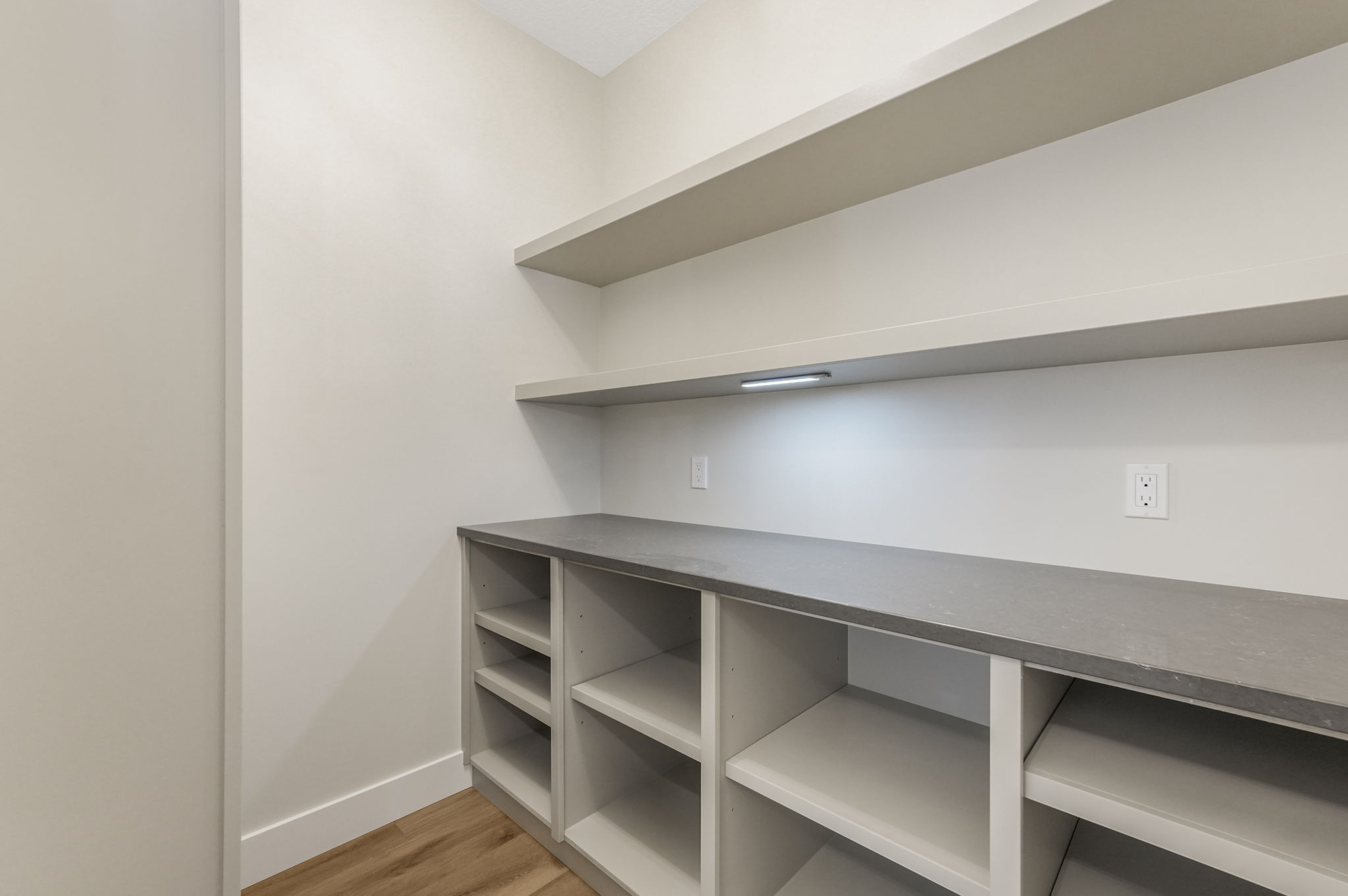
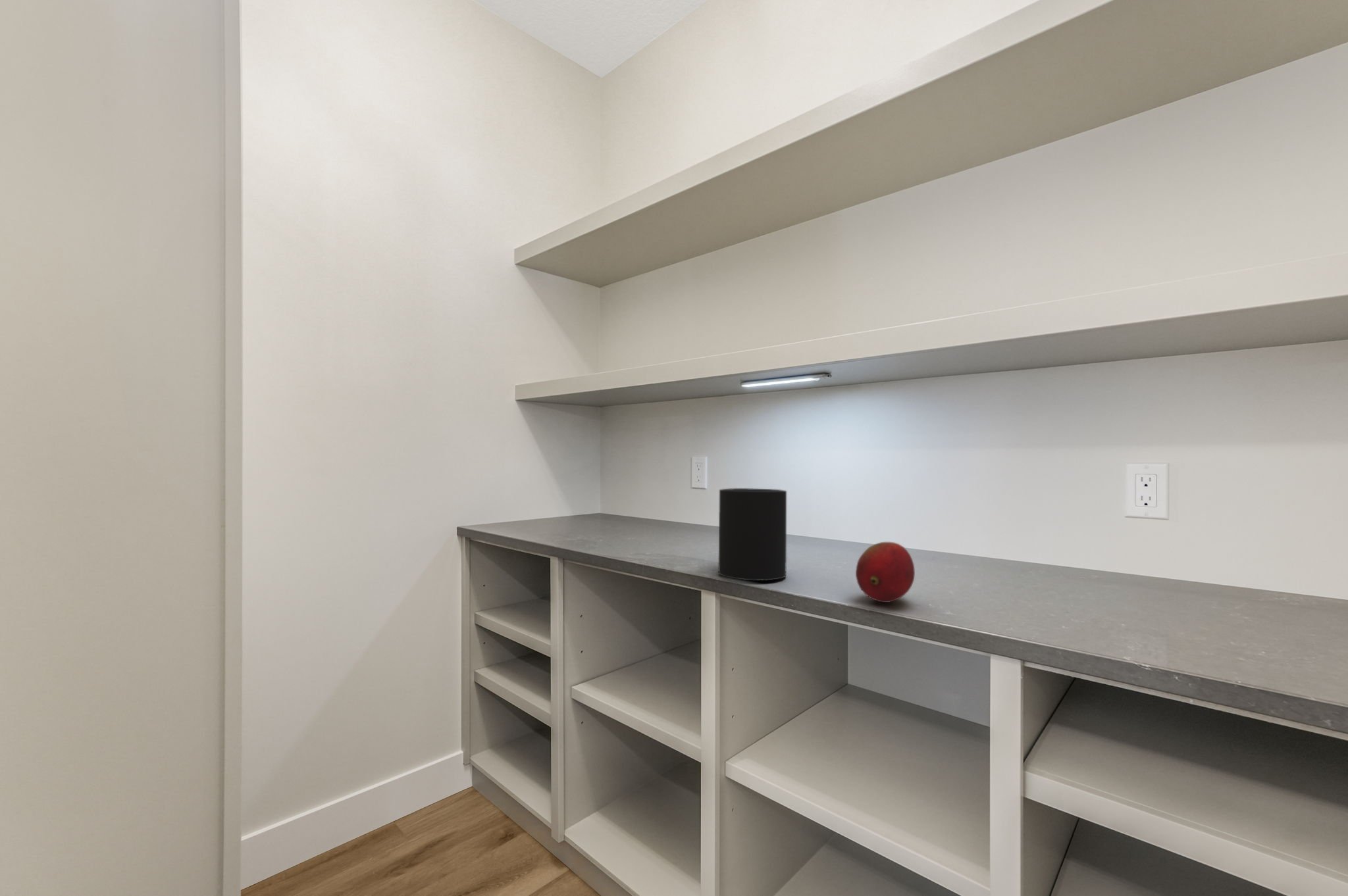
+ fruit (885, 571)
+ pen holder (752, 532)
